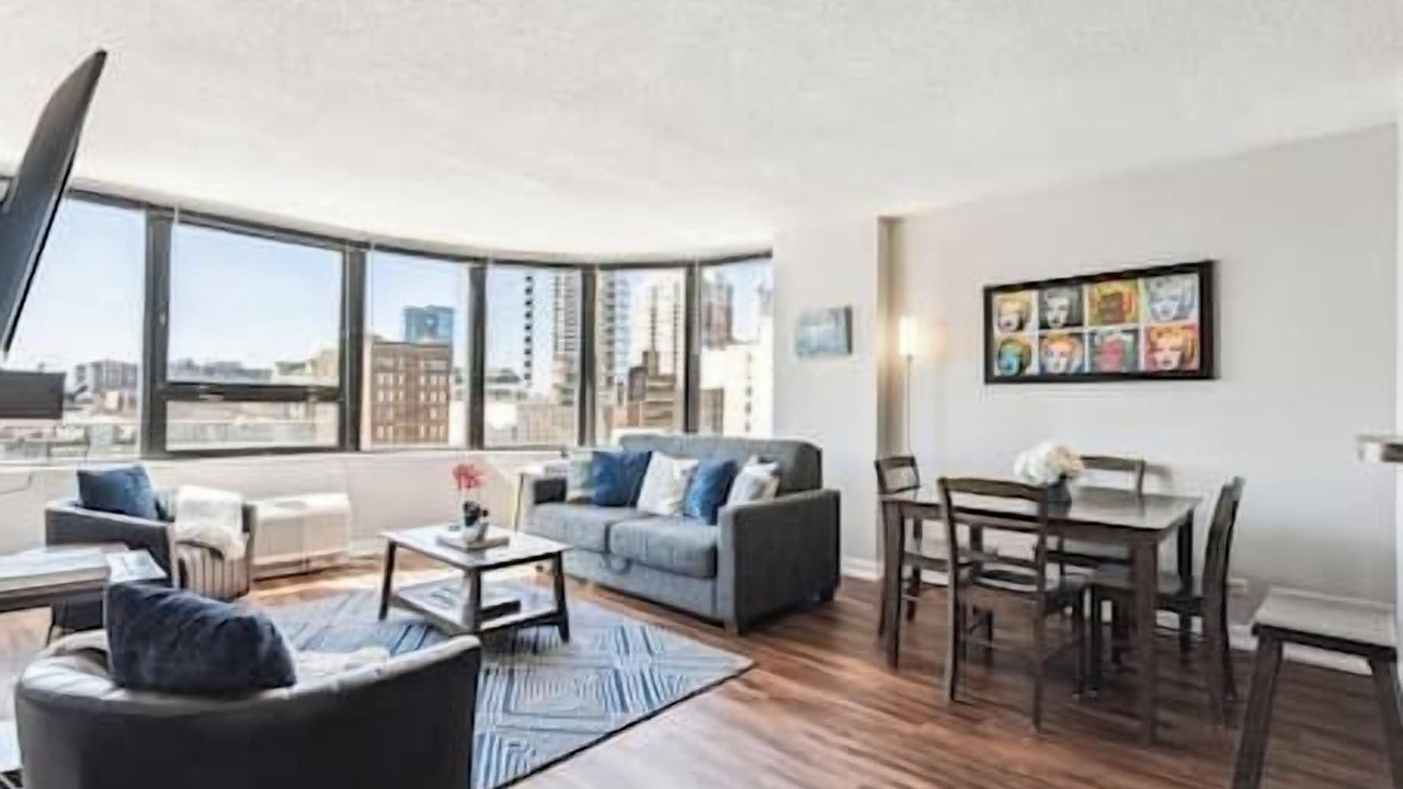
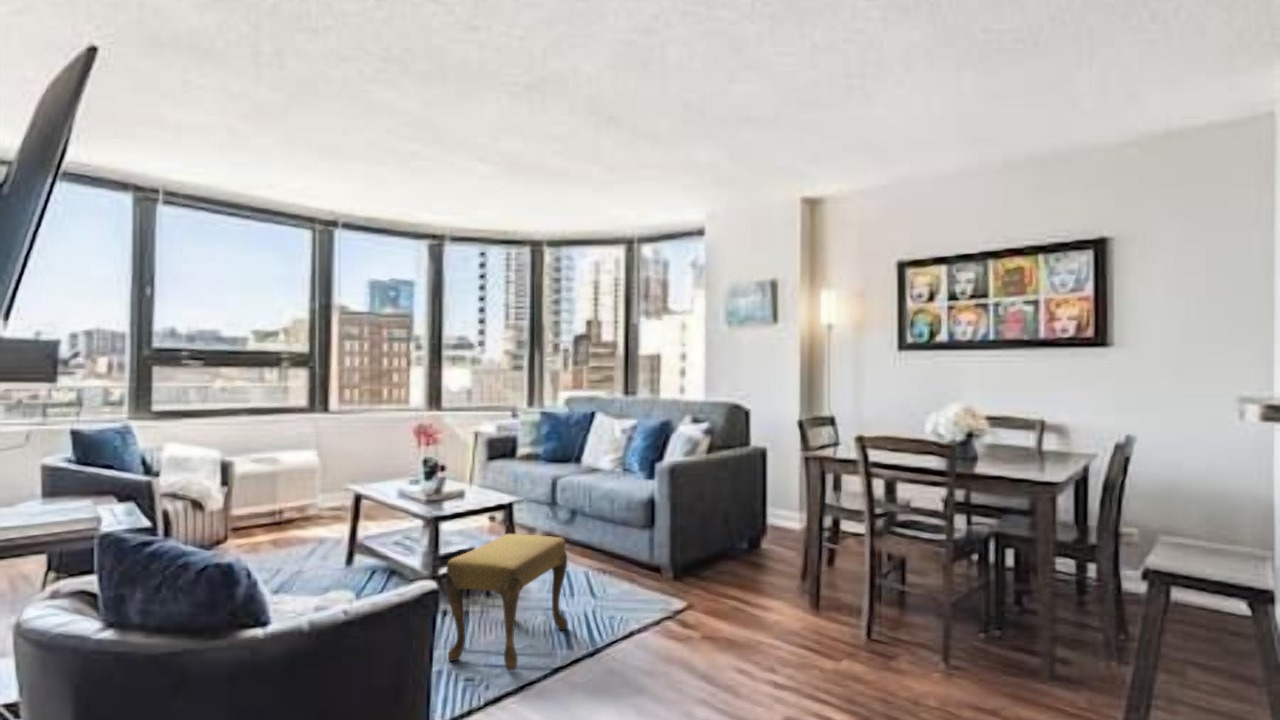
+ footstool (510, 593)
